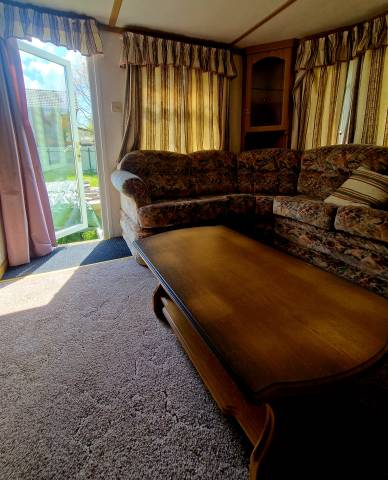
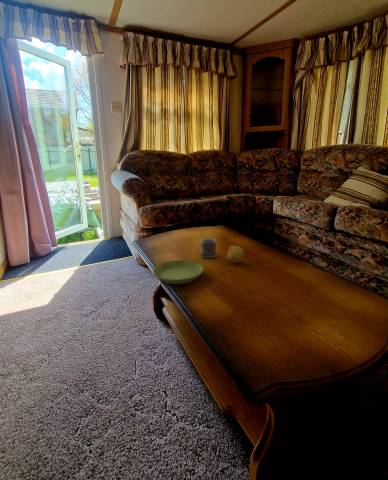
+ cup (206, 248)
+ saucer (178, 272)
+ fruit (235, 254)
